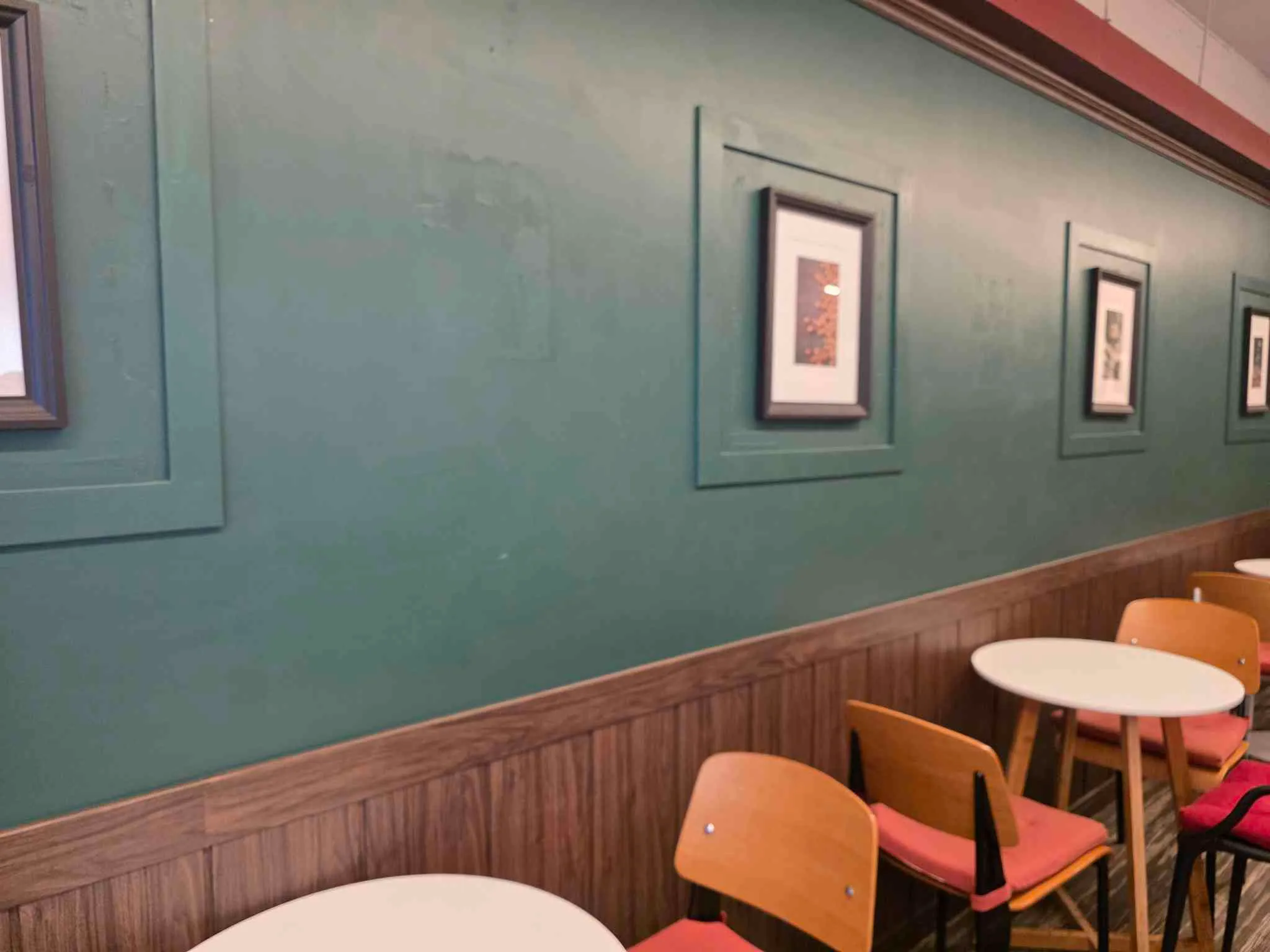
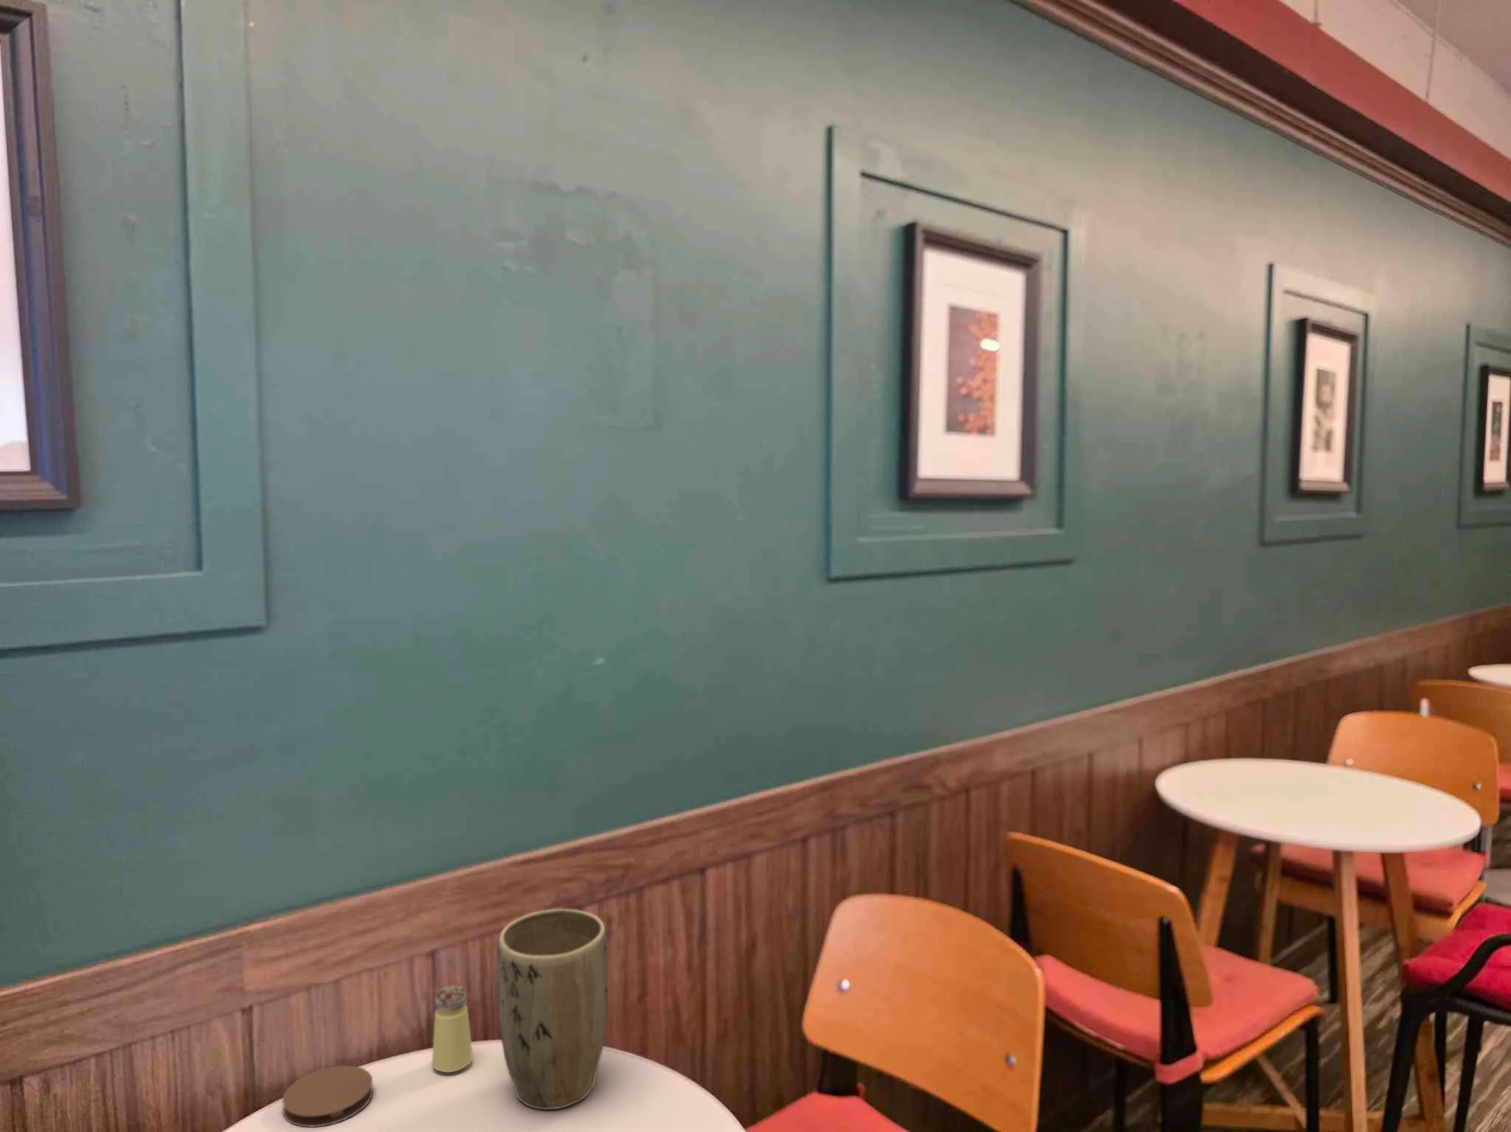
+ coaster (328, 1094)
+ saltshaker (452, 1026)
+ plant pot (553, 1008)
